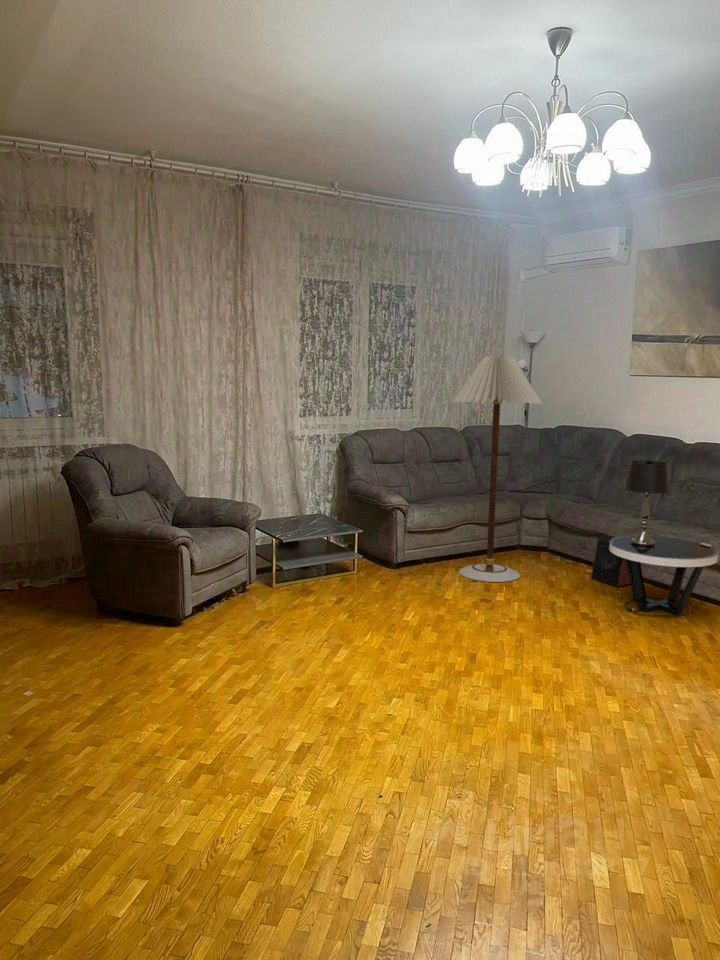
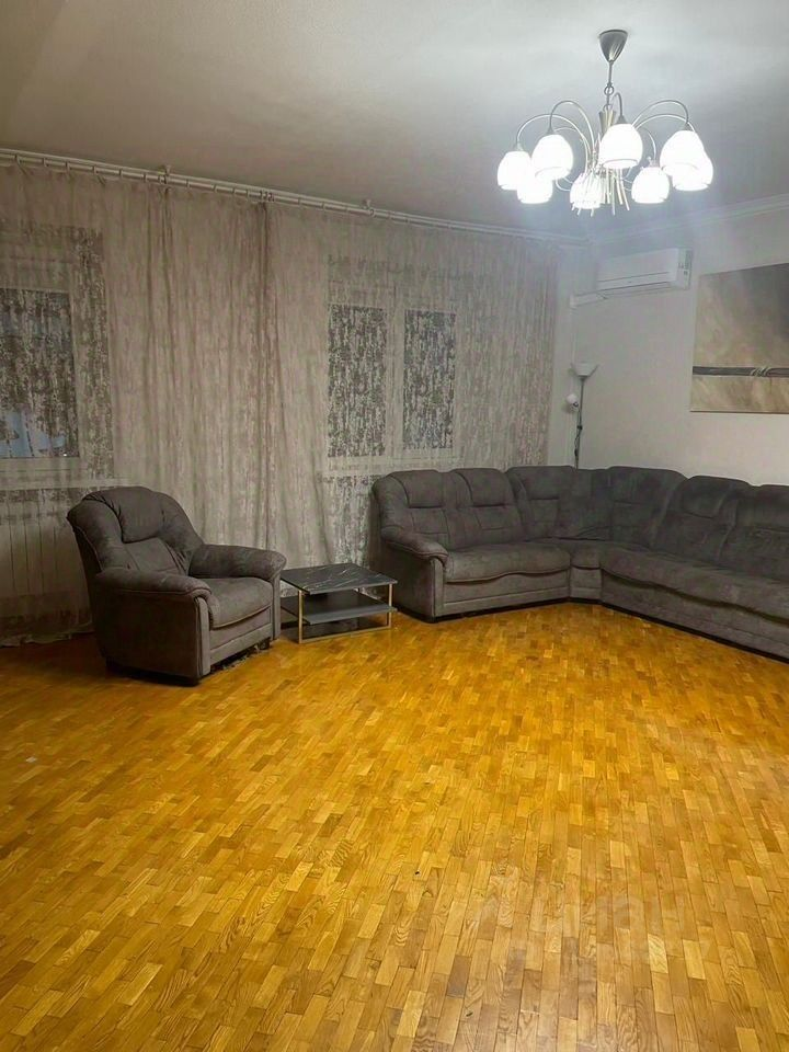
- speaker (613, 561)
- side table (661, 565)
- floor lamp (494, 467)
- table lamp (645, 502)
